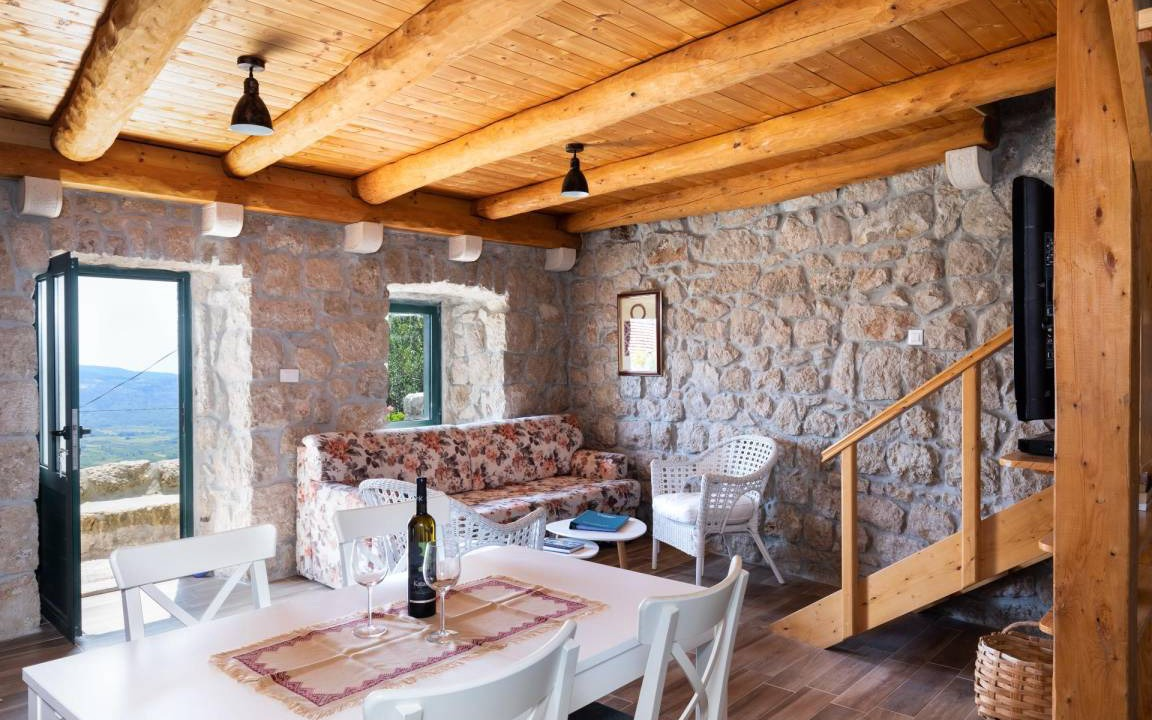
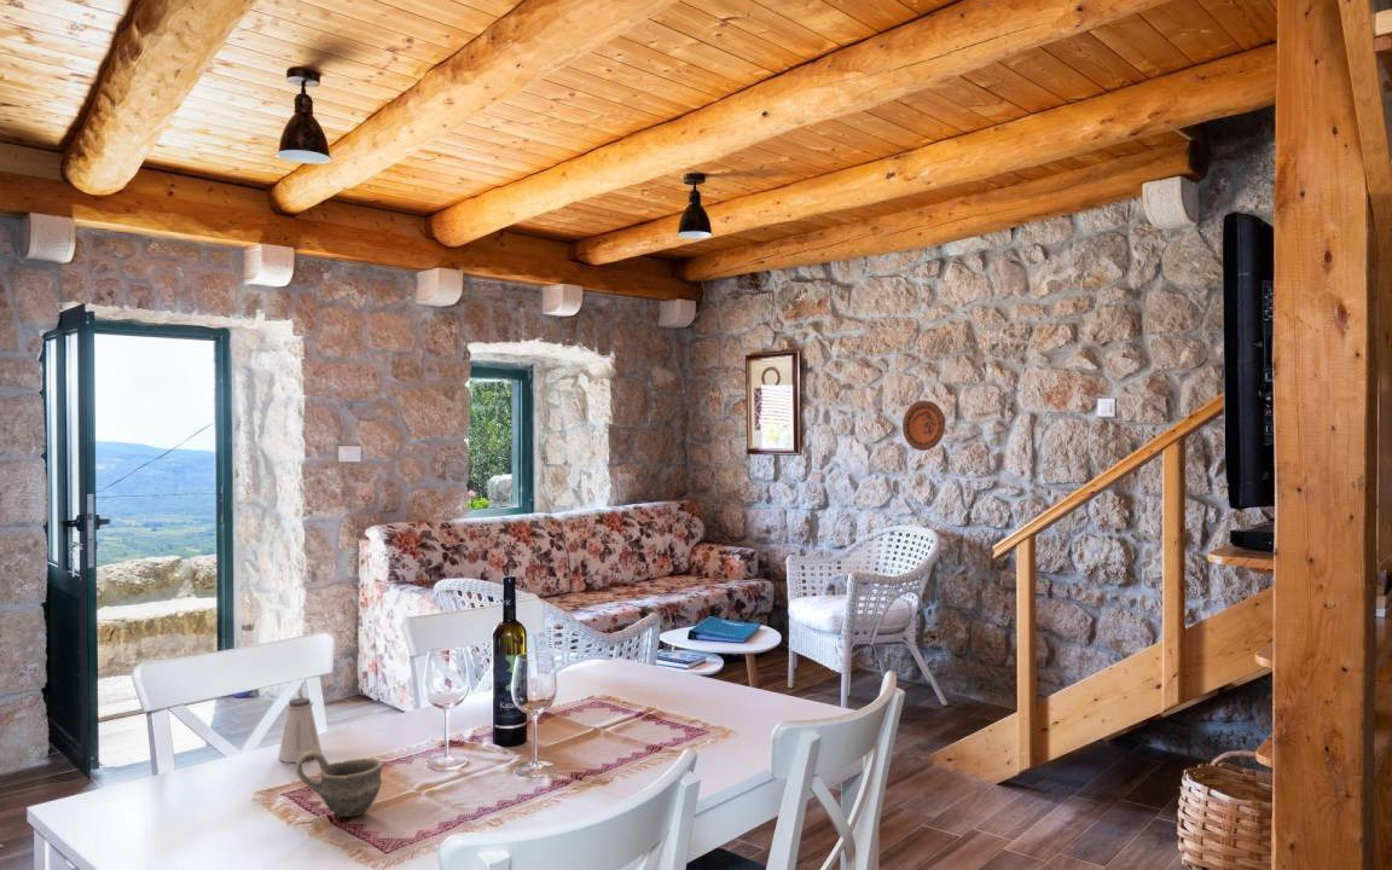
+ saltshaker (300, 727)
+ decorative plate (923, 425)
+ cup (344, 779)
